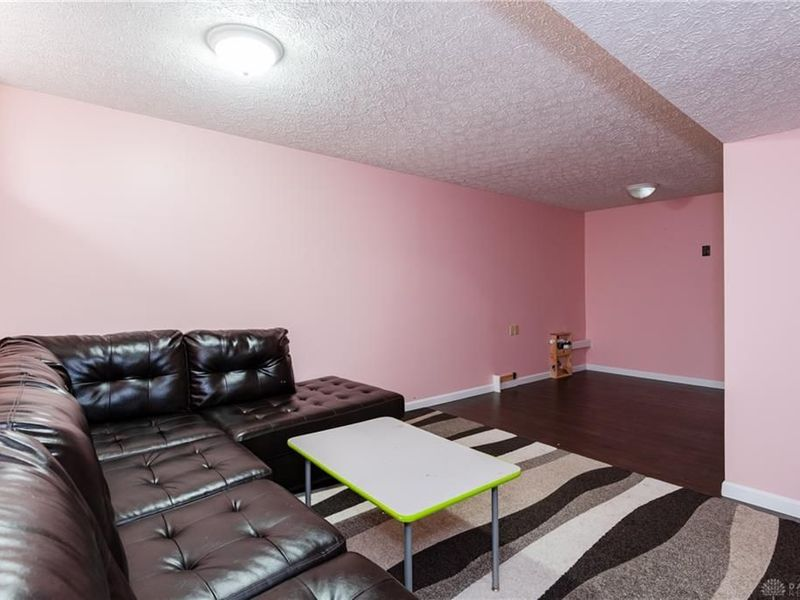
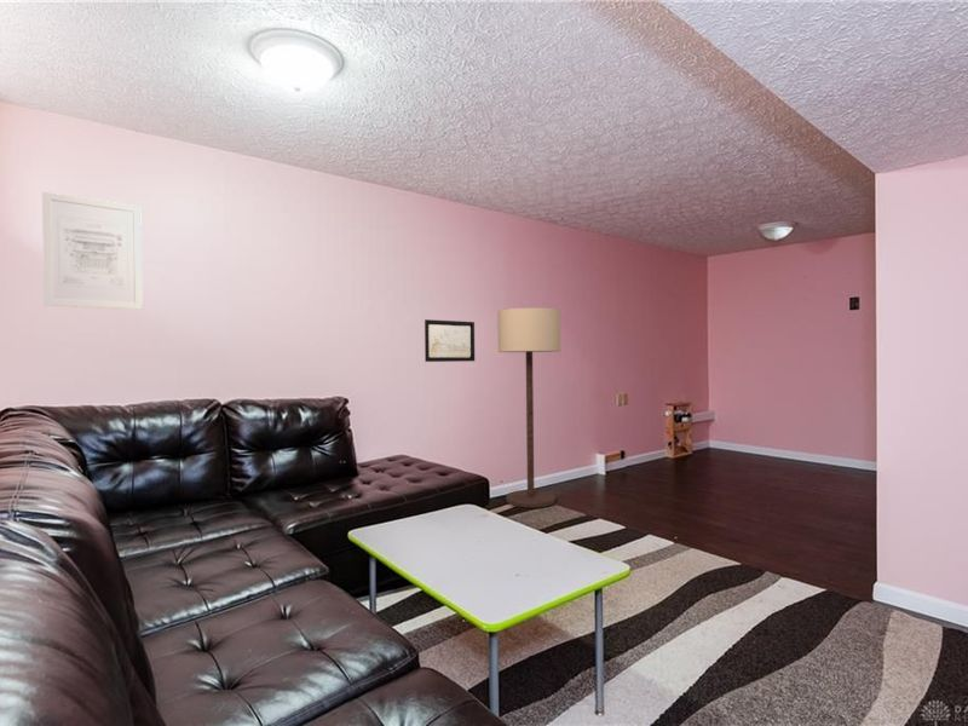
+ floor lamp (529, 405)
+ wall art (94, 253)
+ wall art (450, 340)
